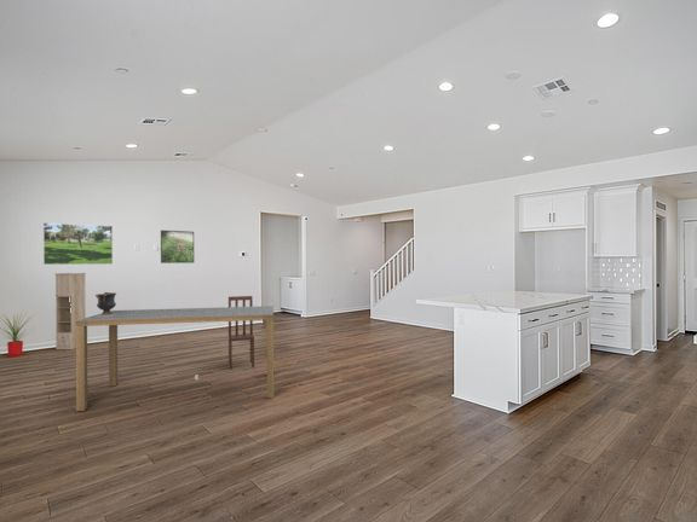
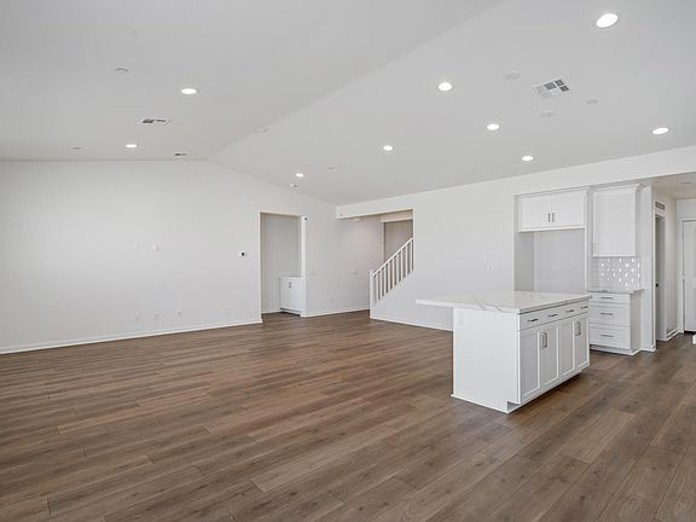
- chair (243, 331)
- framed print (79, 244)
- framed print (177, 246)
- house plant (15, 332)
- decorative urn (105, 303)
- dining table (196, 375)
- storage cabinet (69, 309)
